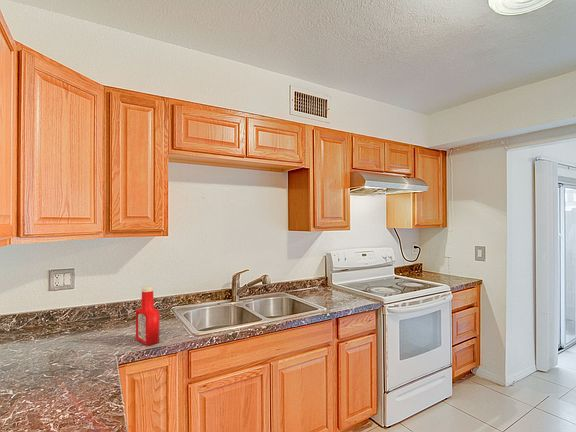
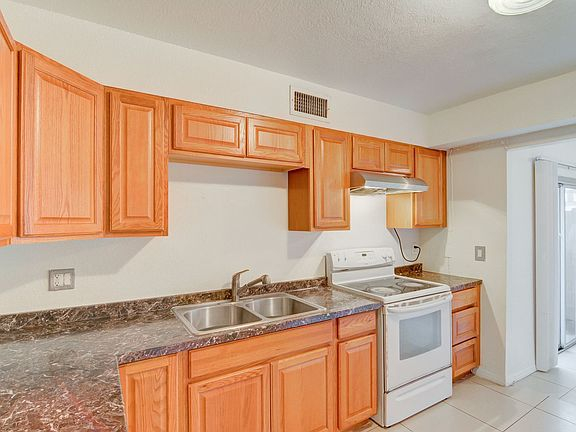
- soap bottle (147, 313)
